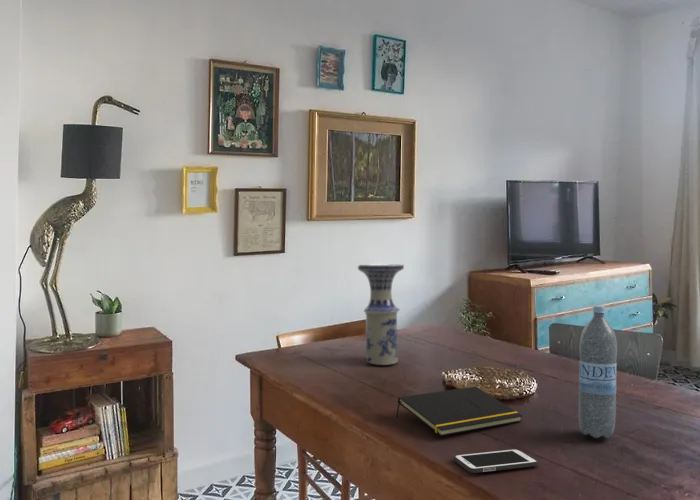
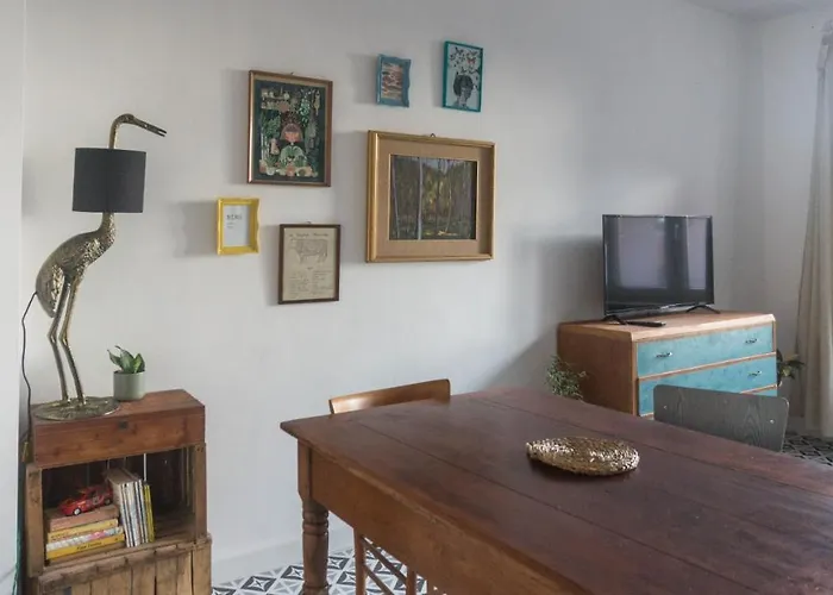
- cell phone (495, 460)
- notepad (459, 409)
- vase (380, 313)
- water bottle (597, 371)
